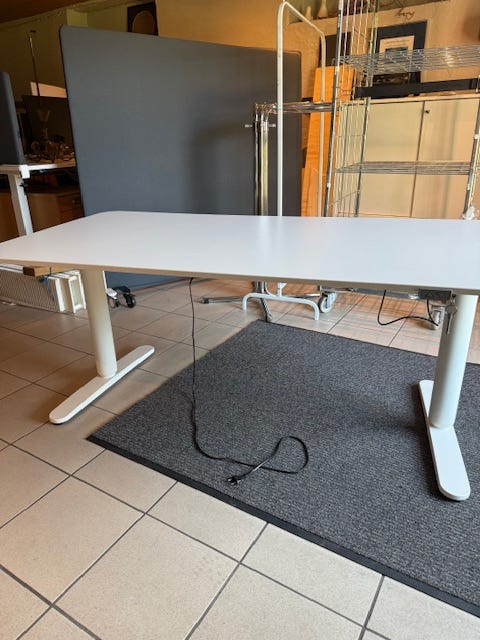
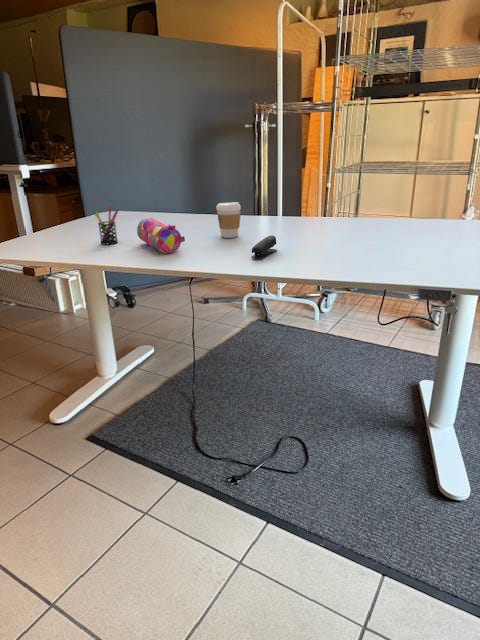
+ coffee cup (228, 219)
+ pencil case (159, 234)
+ stapler (264, 246)
+ pen holder (106, 225)
